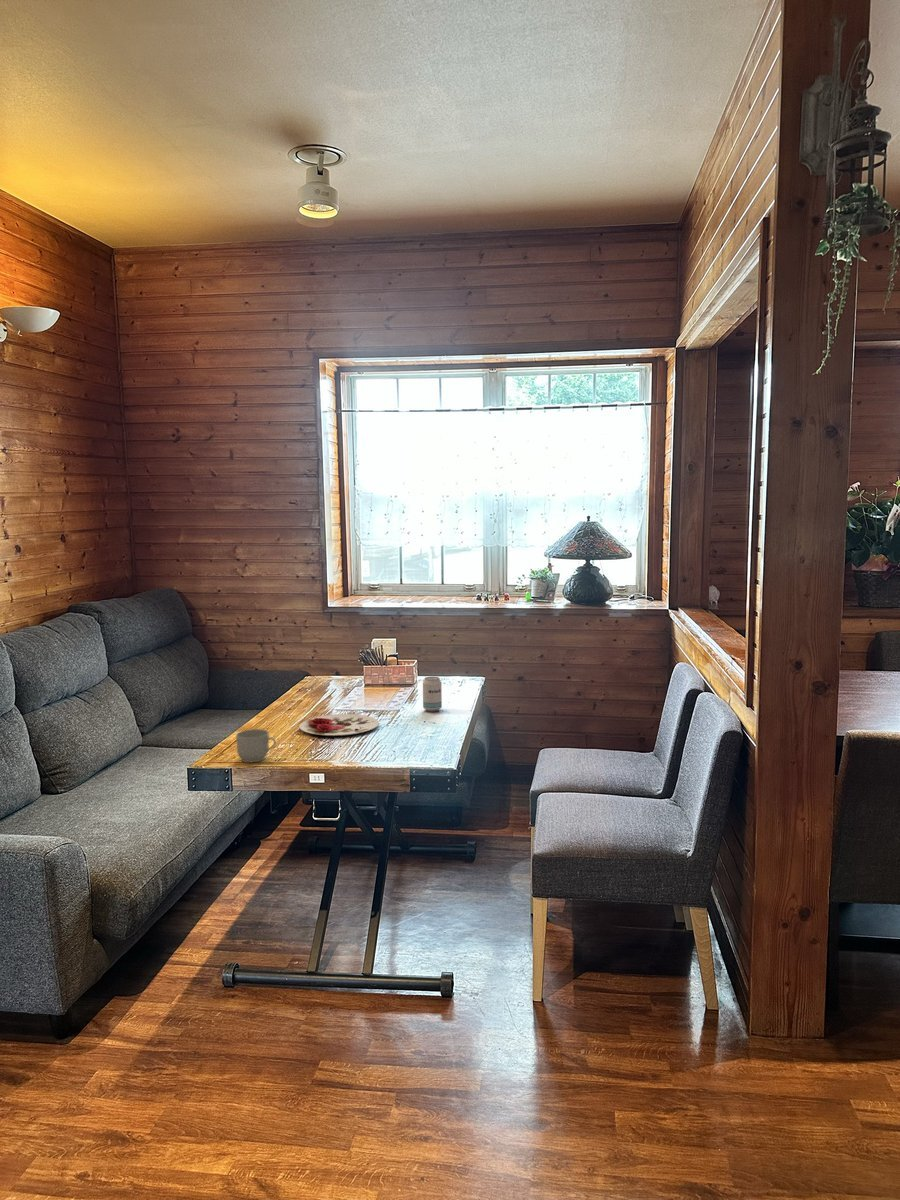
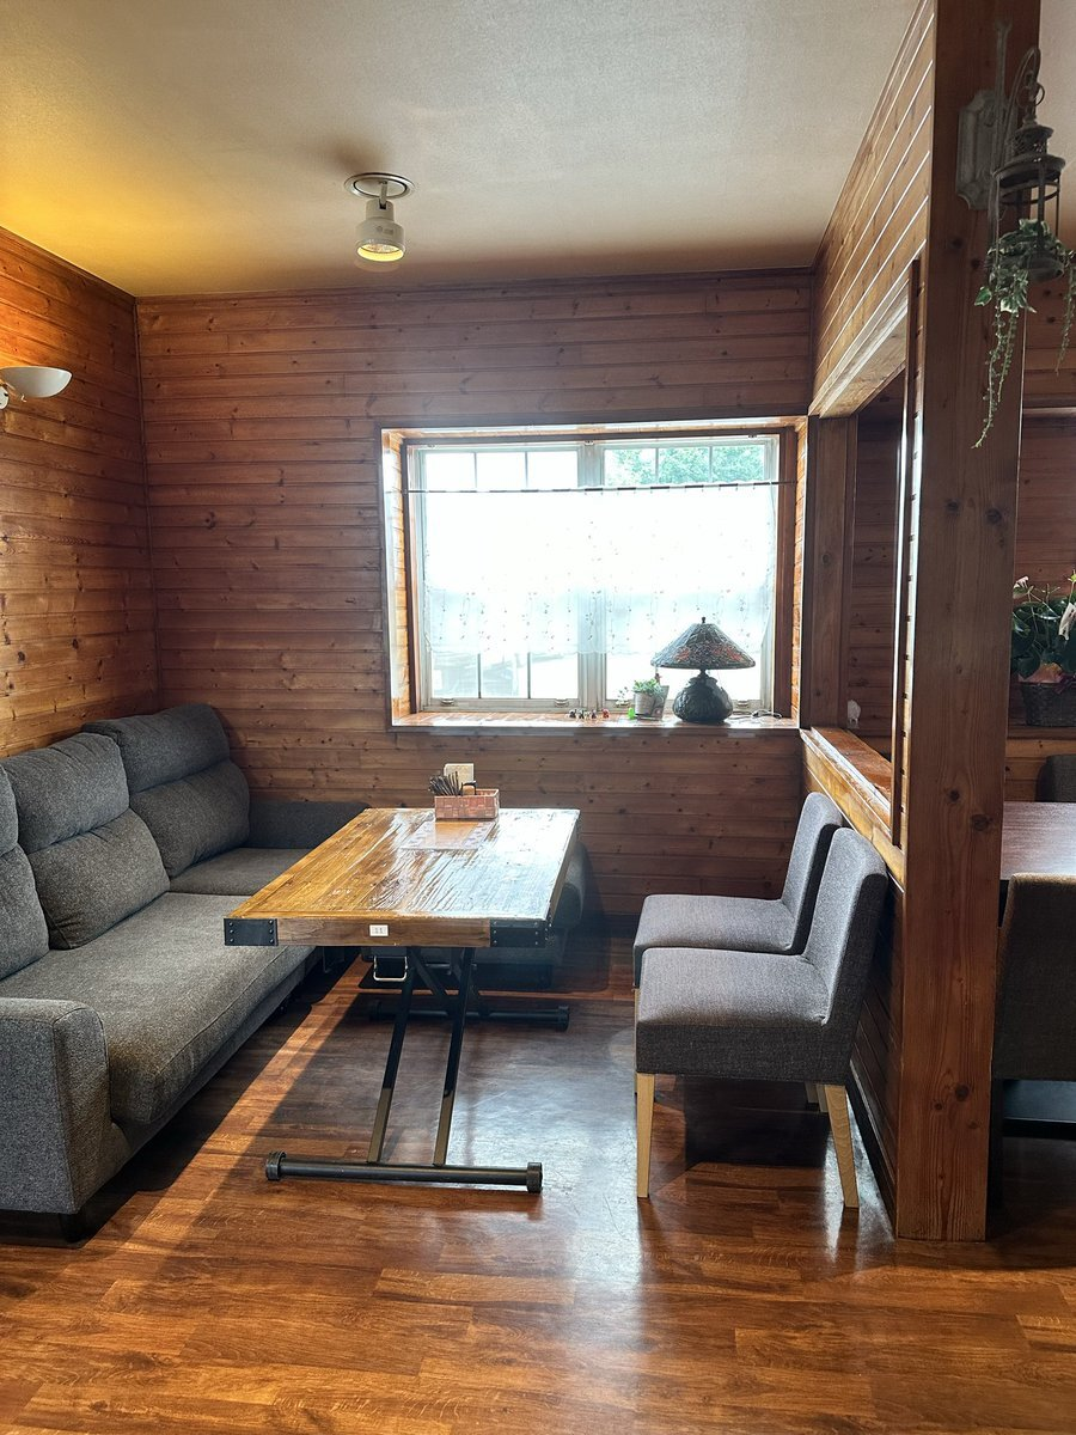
- plate (339, 723)
- mug (256, 746)
- beverage can (432, 694)
